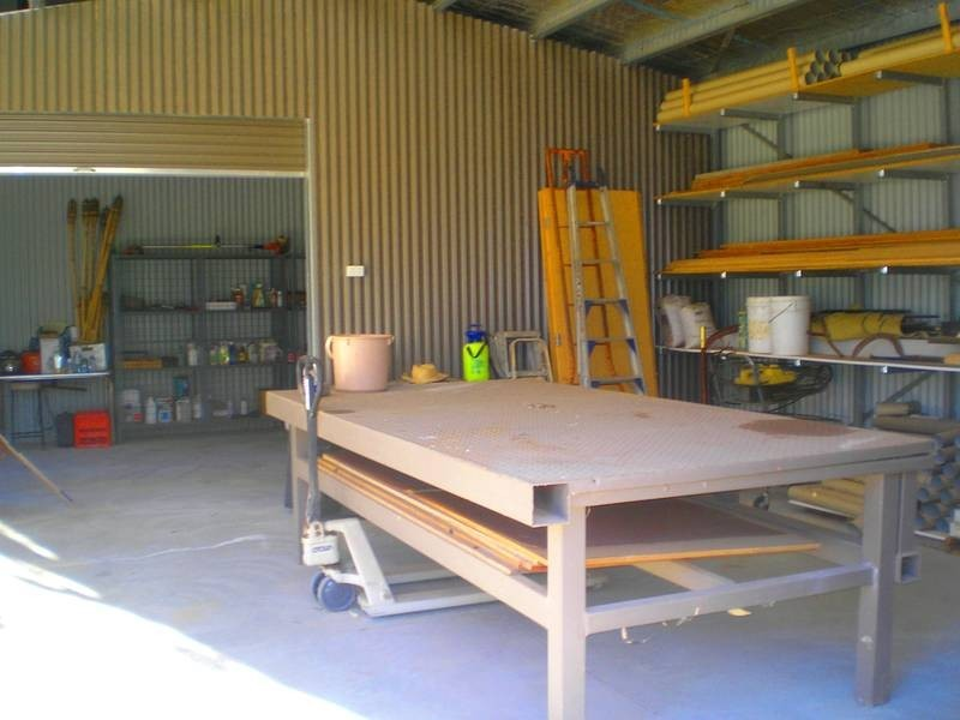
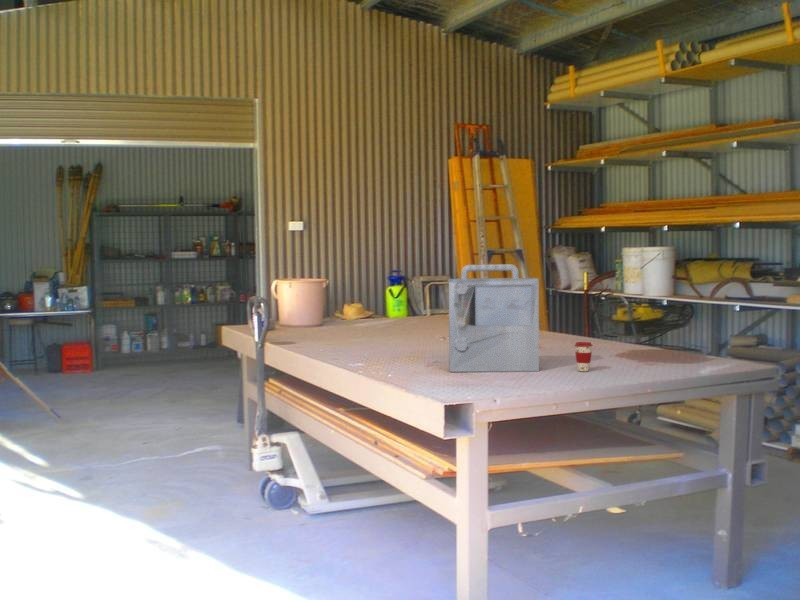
+ coffee cup (583, 356)
+ toolbox (493, 317)
